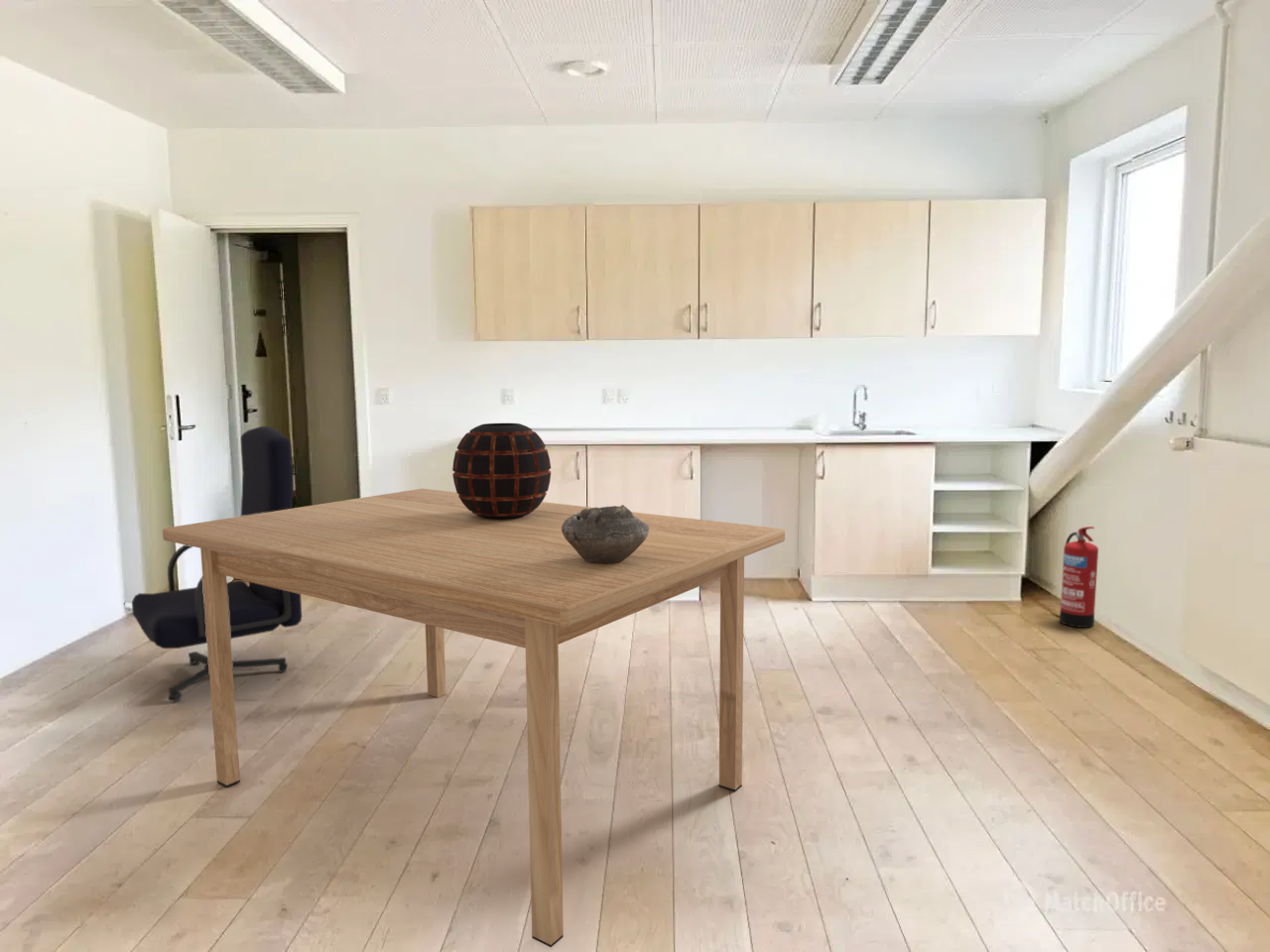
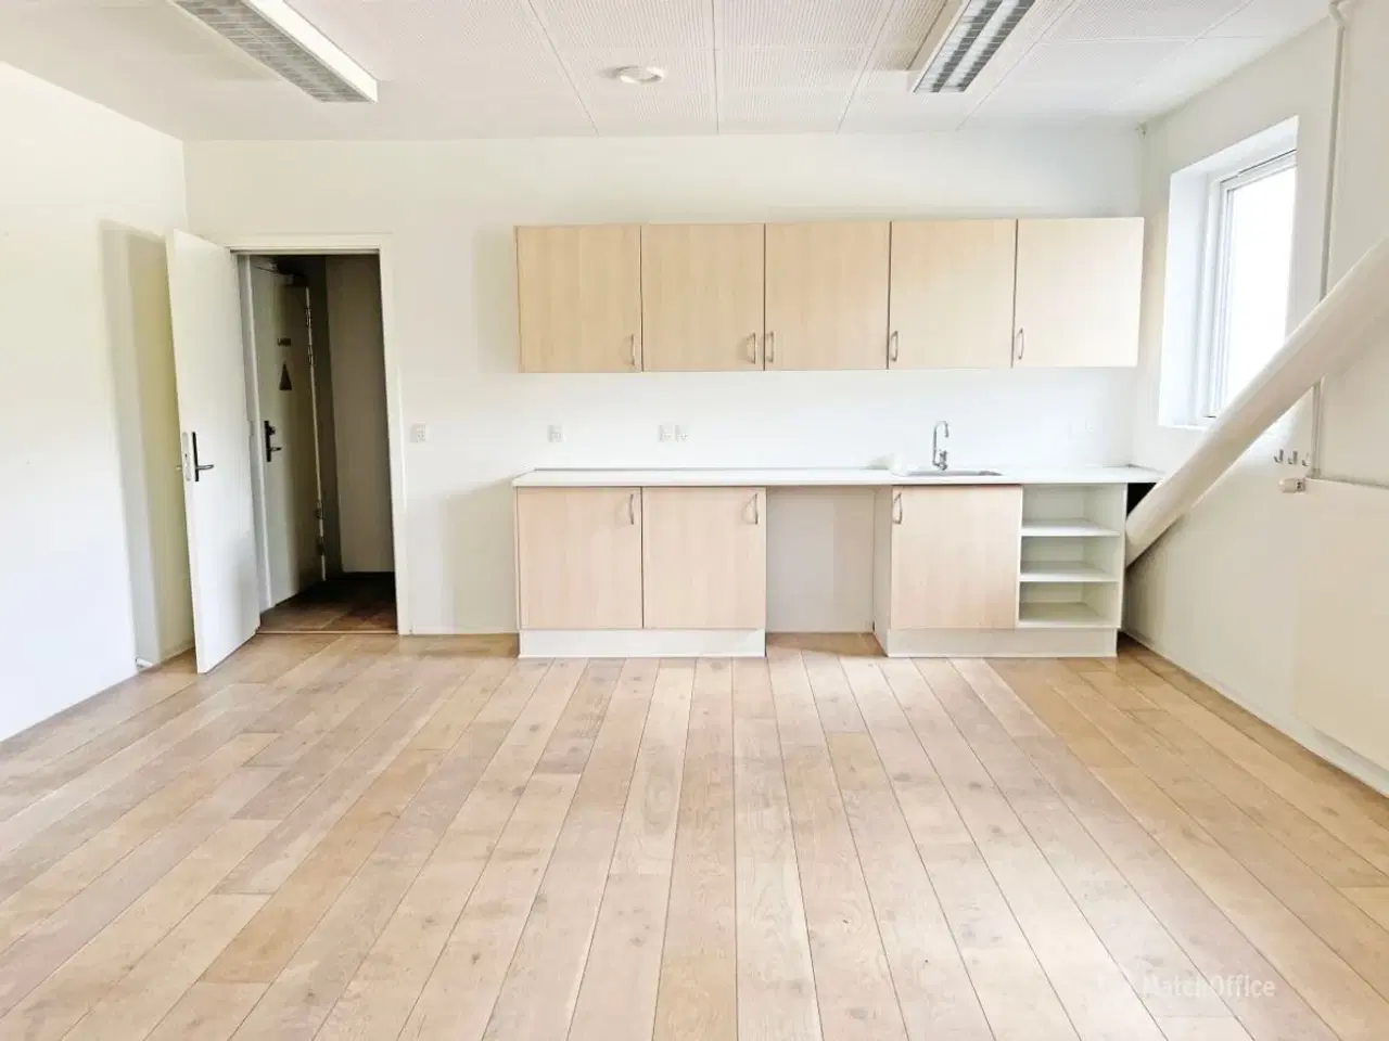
- office chair (192, 546)
- decorative vase (502, 469)
- table (479, 637)
- fire extinguisher (1076, 571)
- bowl (606, 530)
